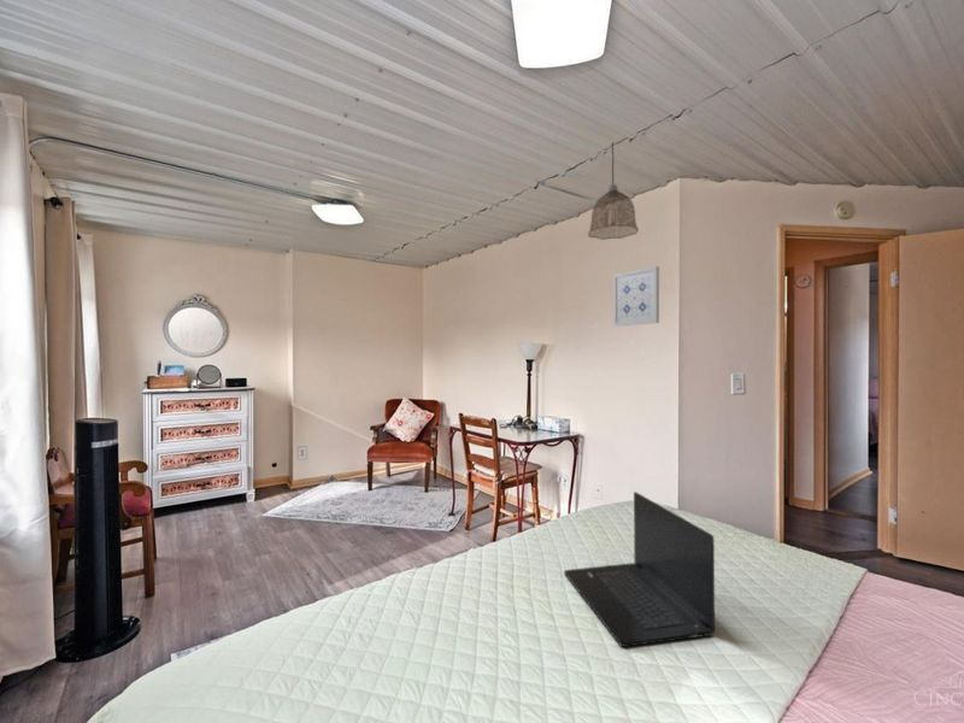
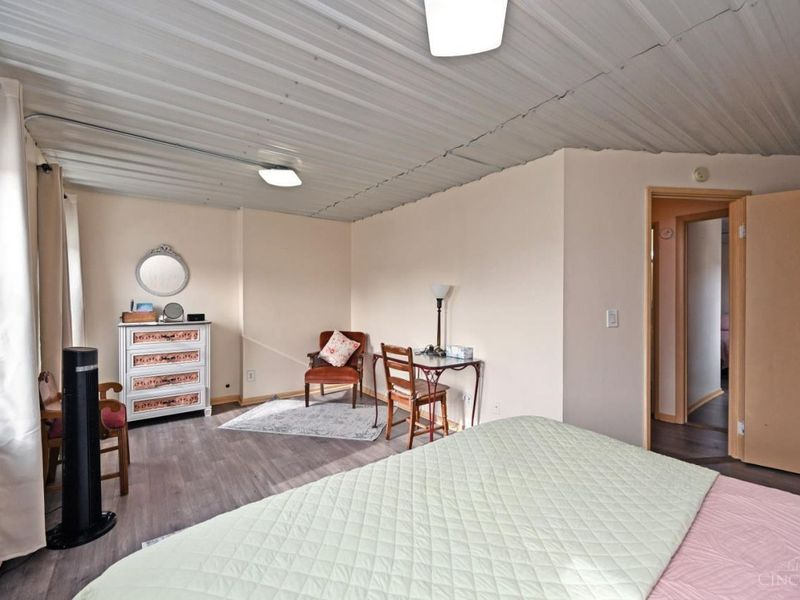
- pendant lamp (612, 187)
- laptop (634, 557)
- wall art (635, 298)
